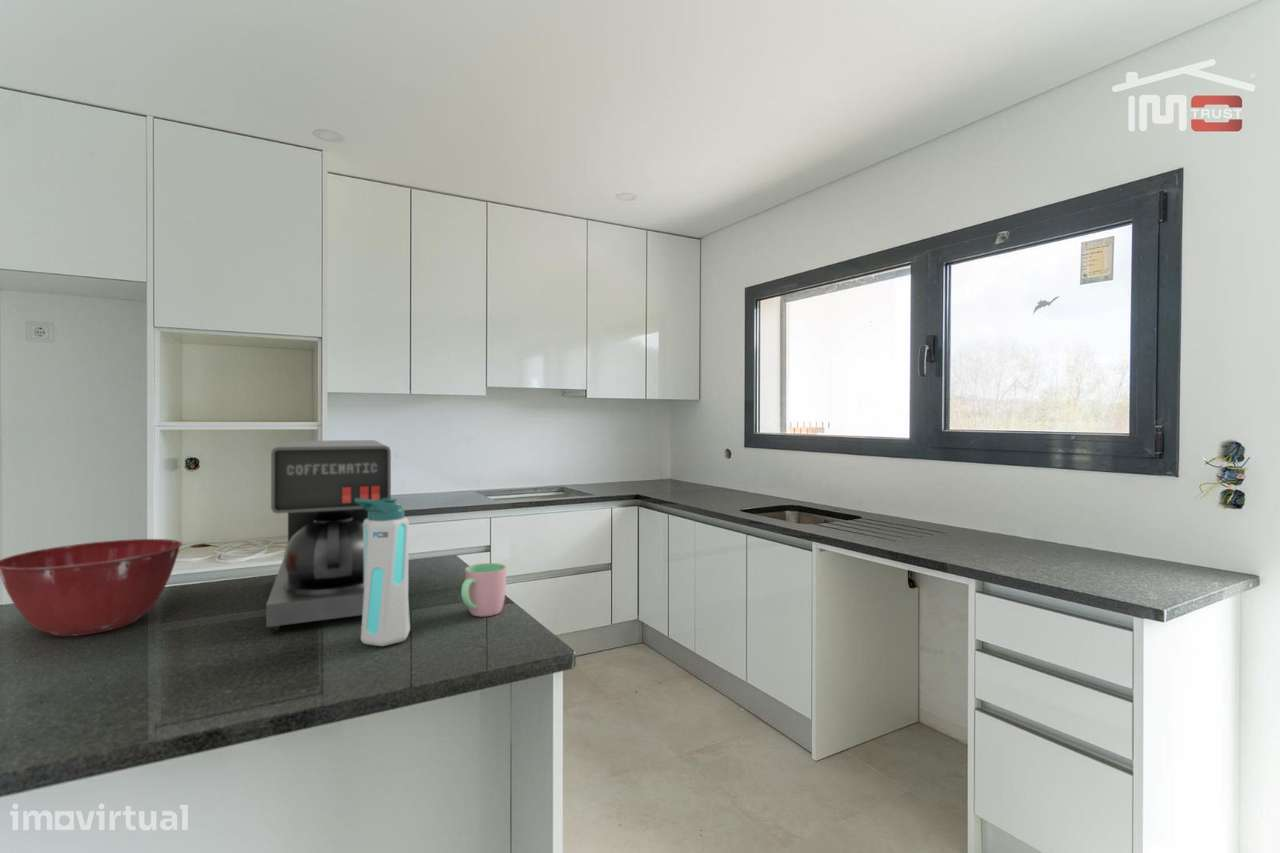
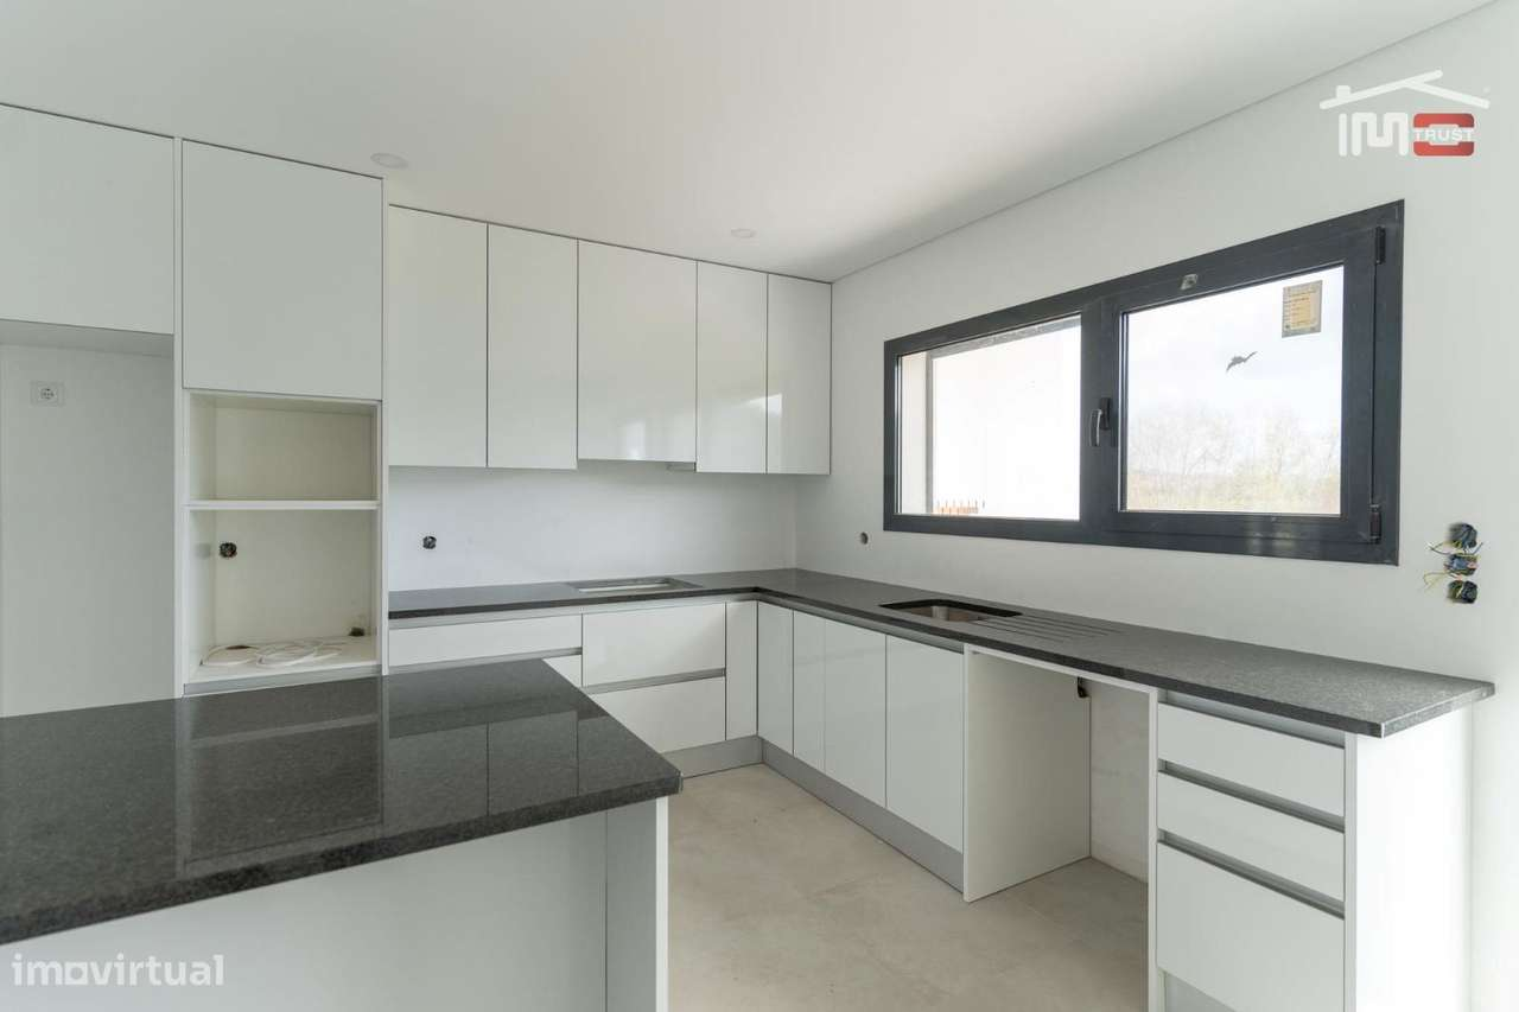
- mixing bowl (95, 587)
- coffee maker (333, 520)
- water bottle (383, 568)
- cup (481, 591)
